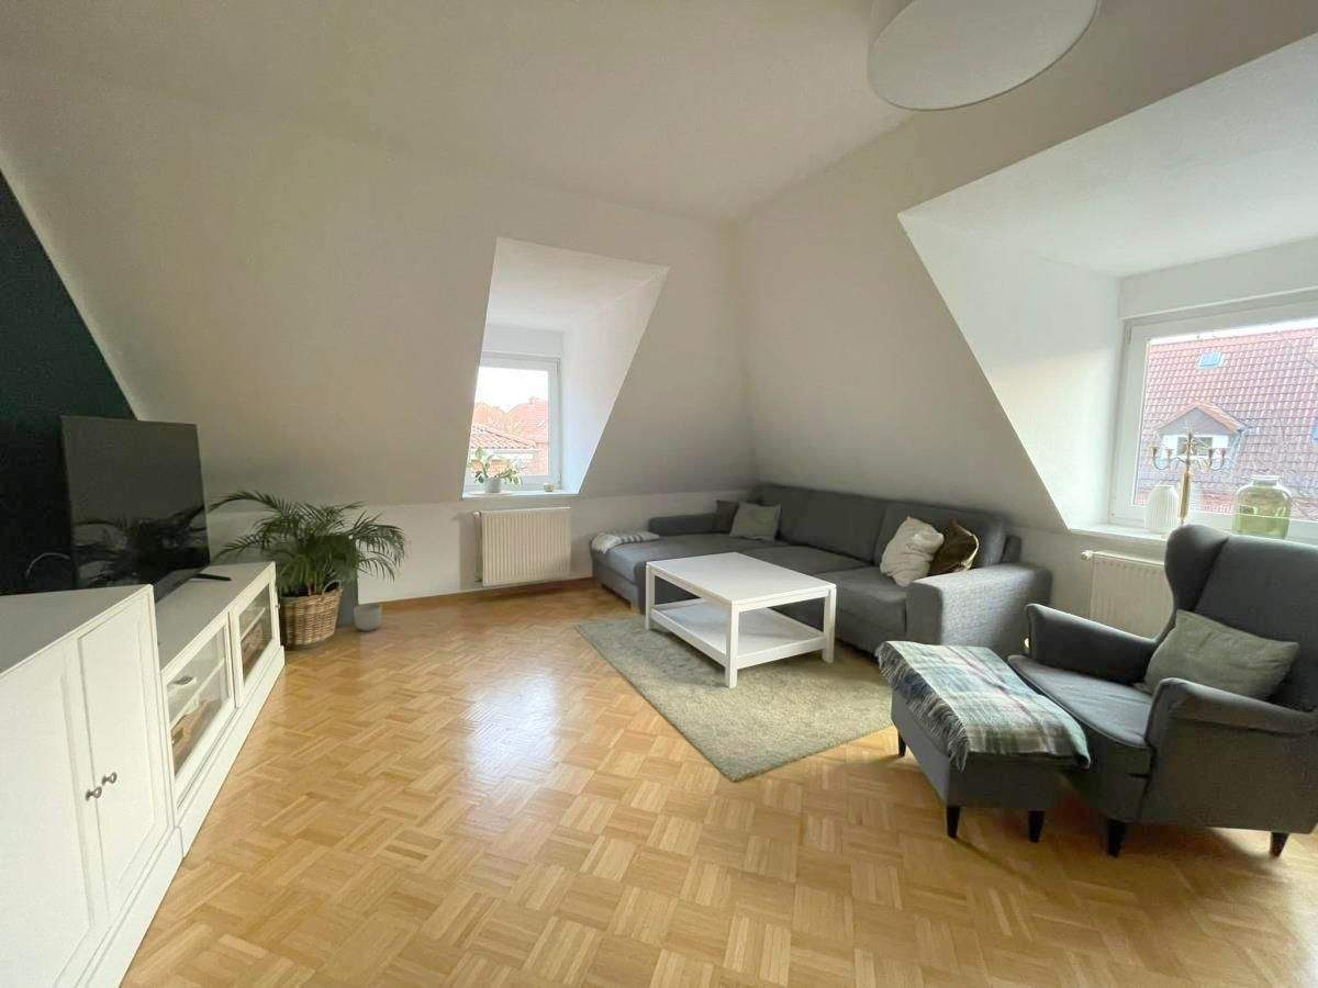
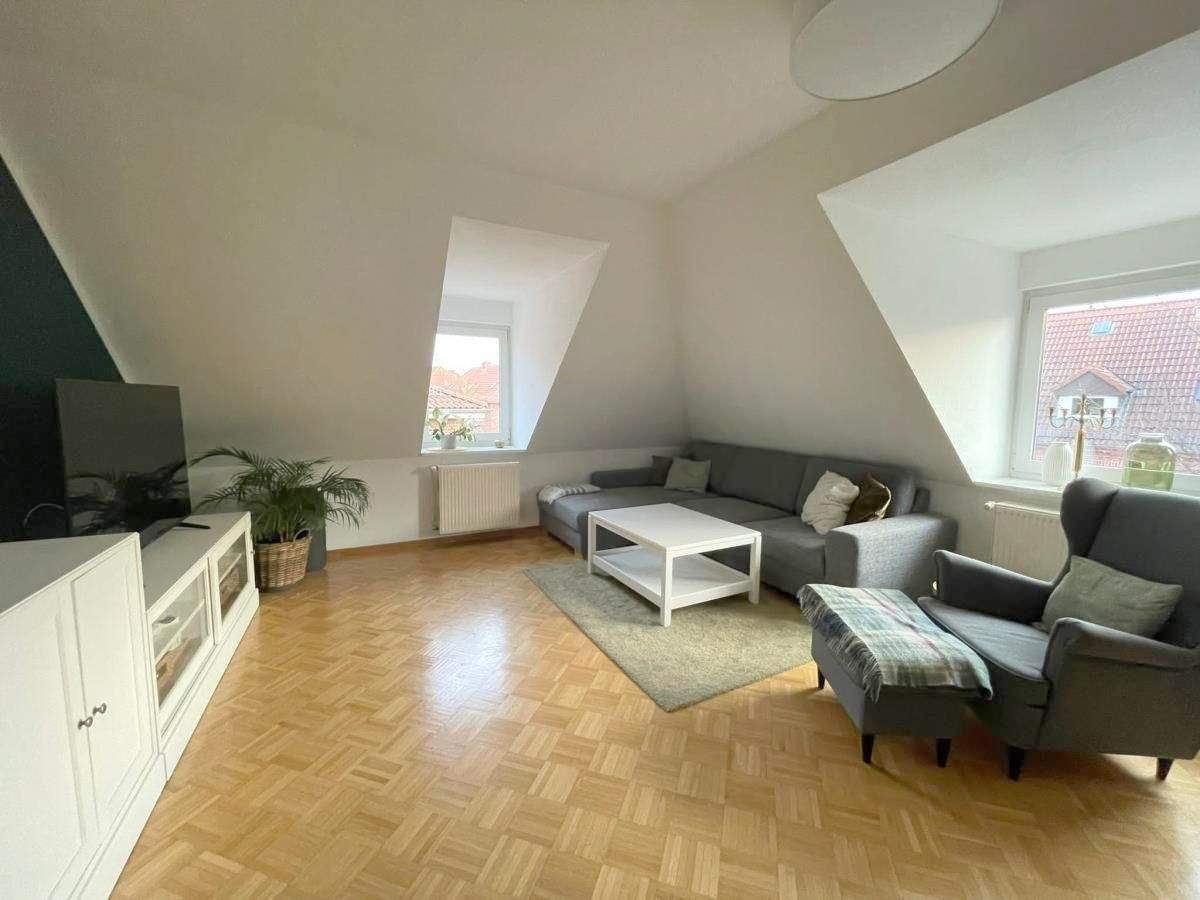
- planter (368, 618)
